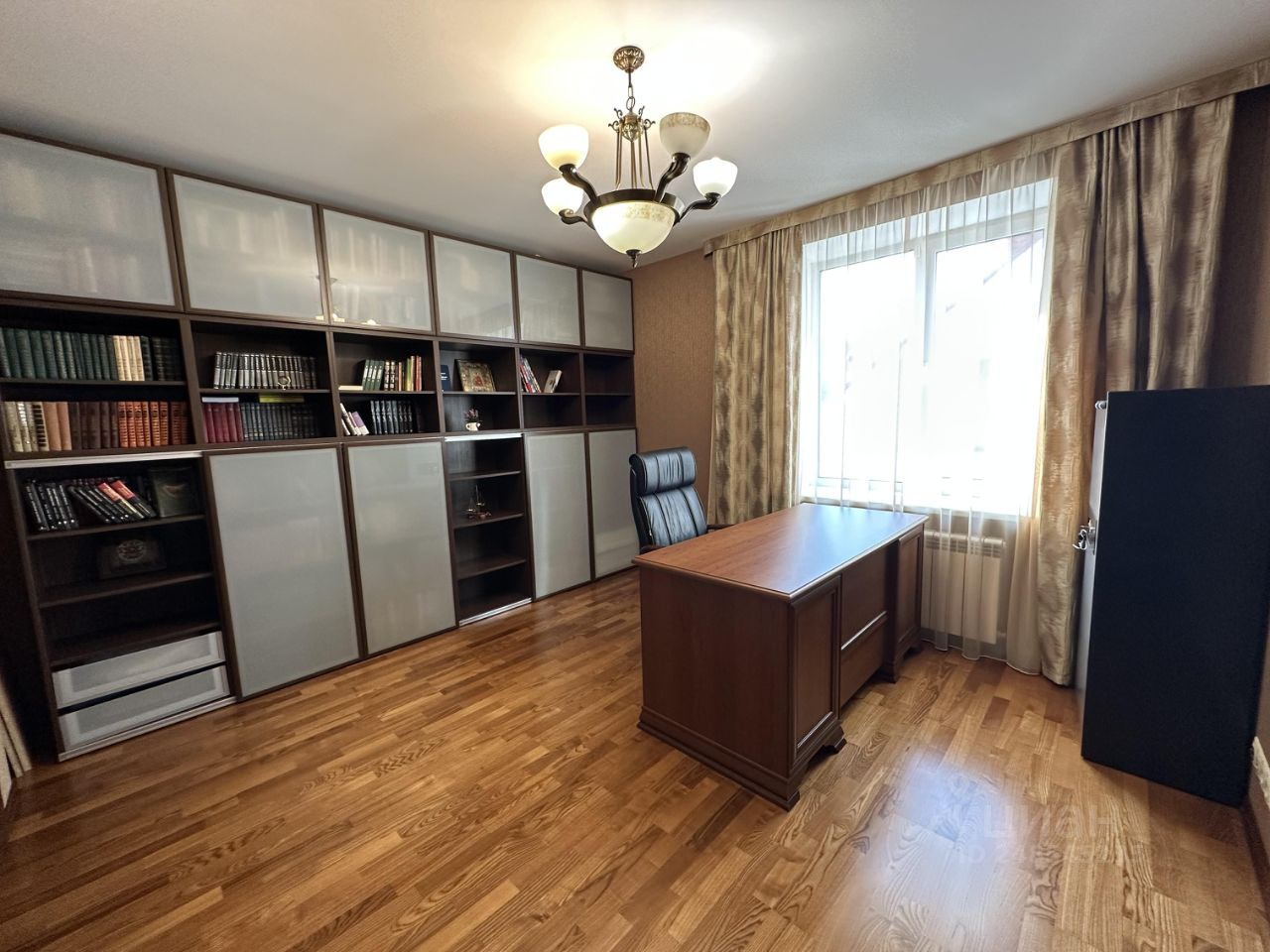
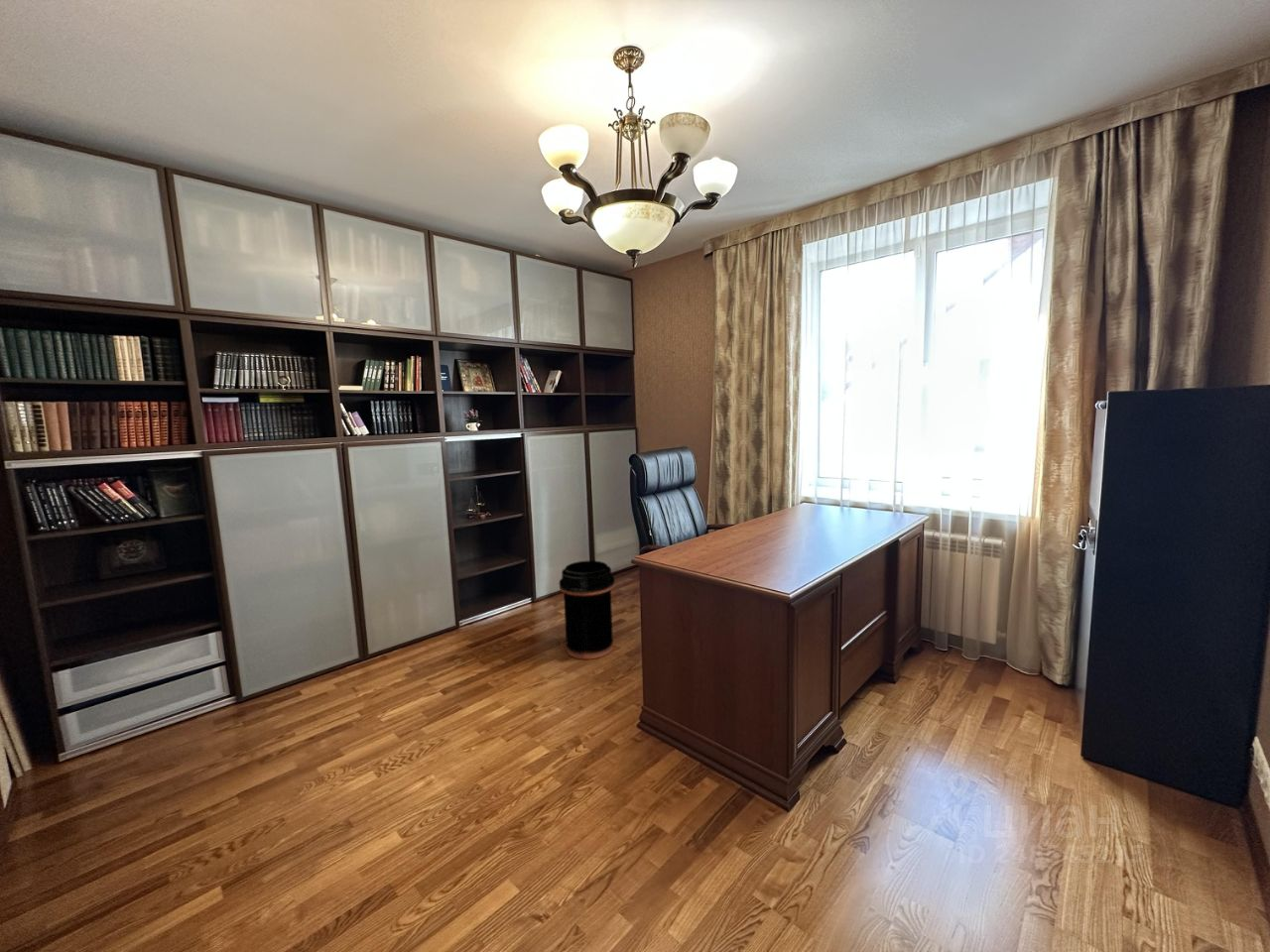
+ trash can (587, 607)
